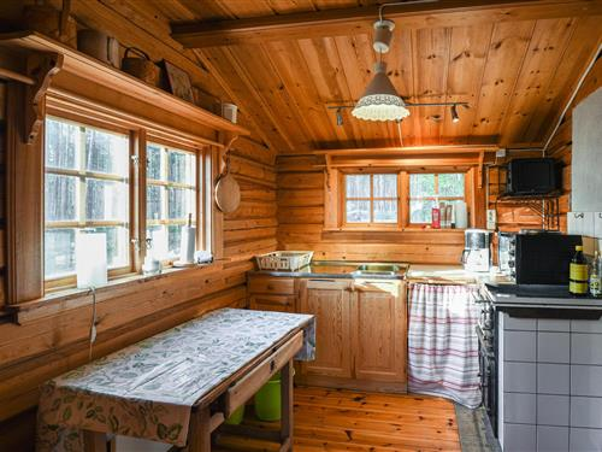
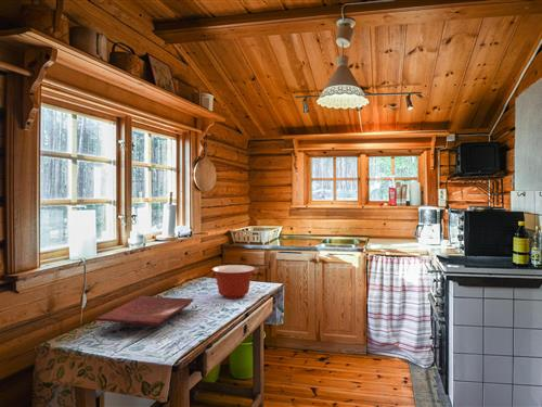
+ cutting board (149, 313)
+ mixing bowl (233, 282)
